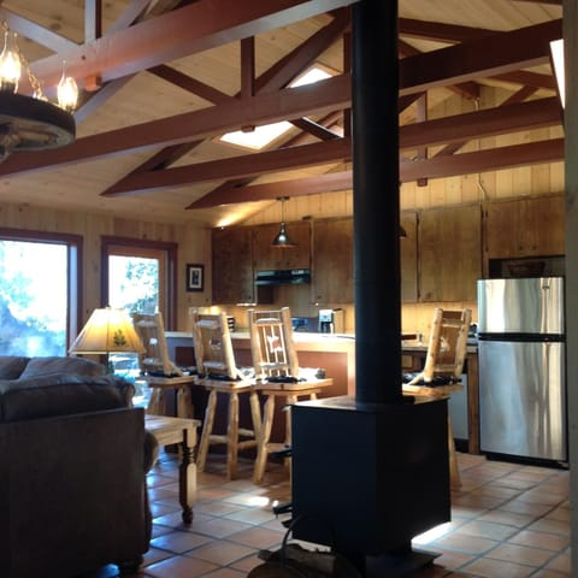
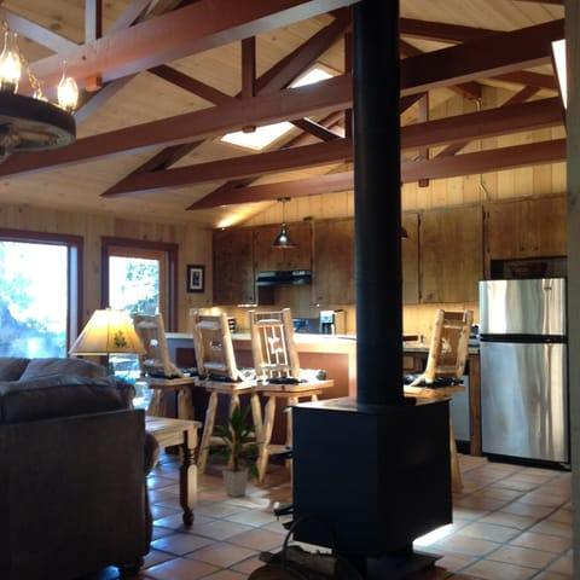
+ indoor plant (236, 448)
